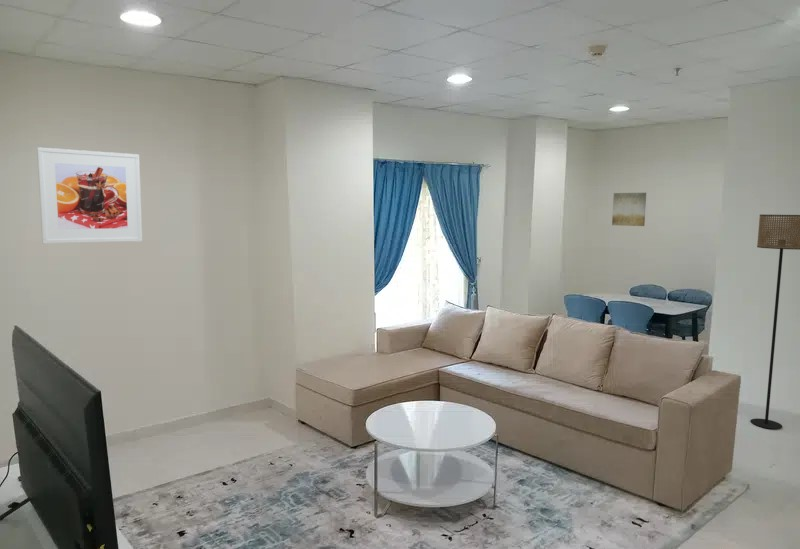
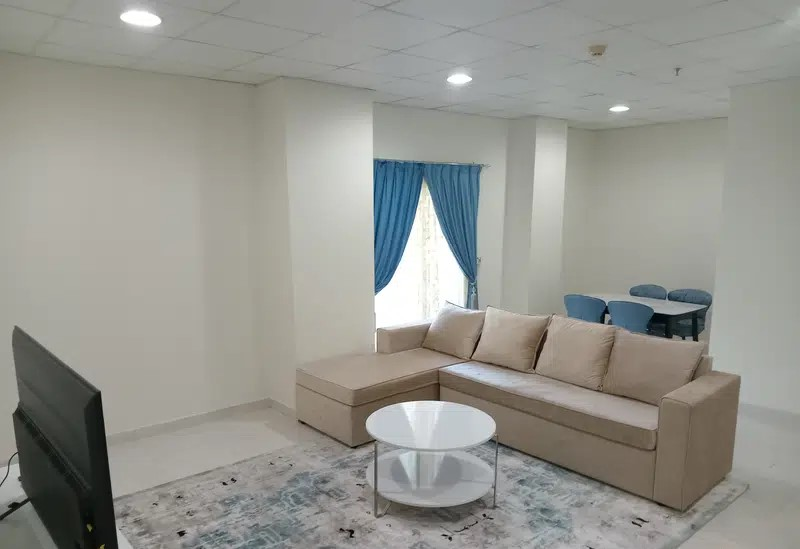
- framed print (92, 197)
- wall art (628, 209)
- floor lamp (775, 321)
